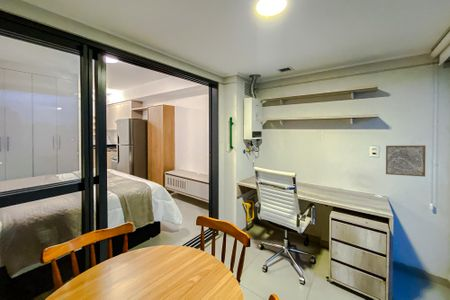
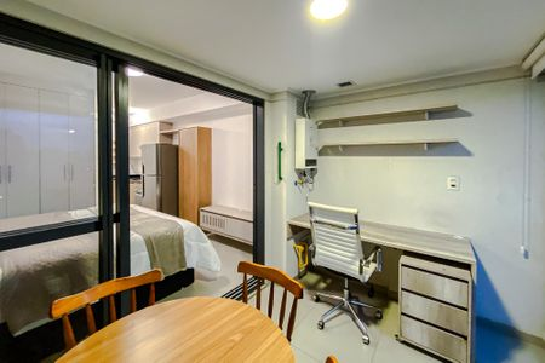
- wall art (404, 160)
